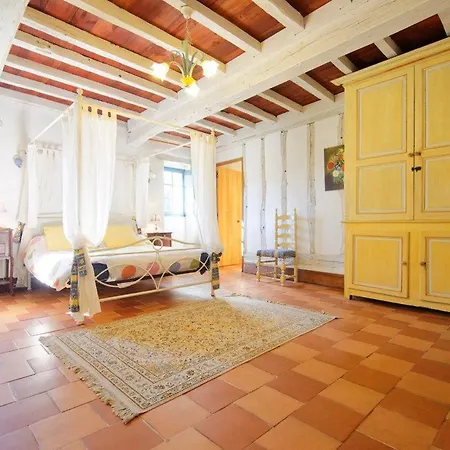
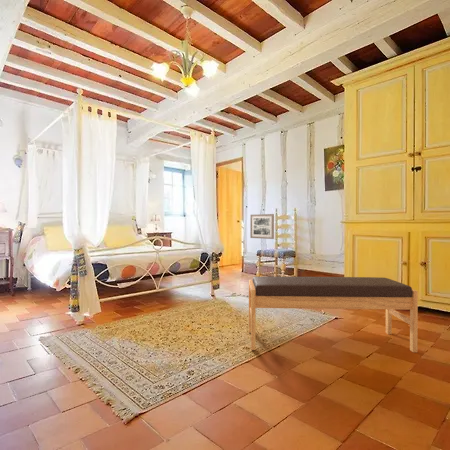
+ wall art (261, 226)
+ bench (325, 308)
